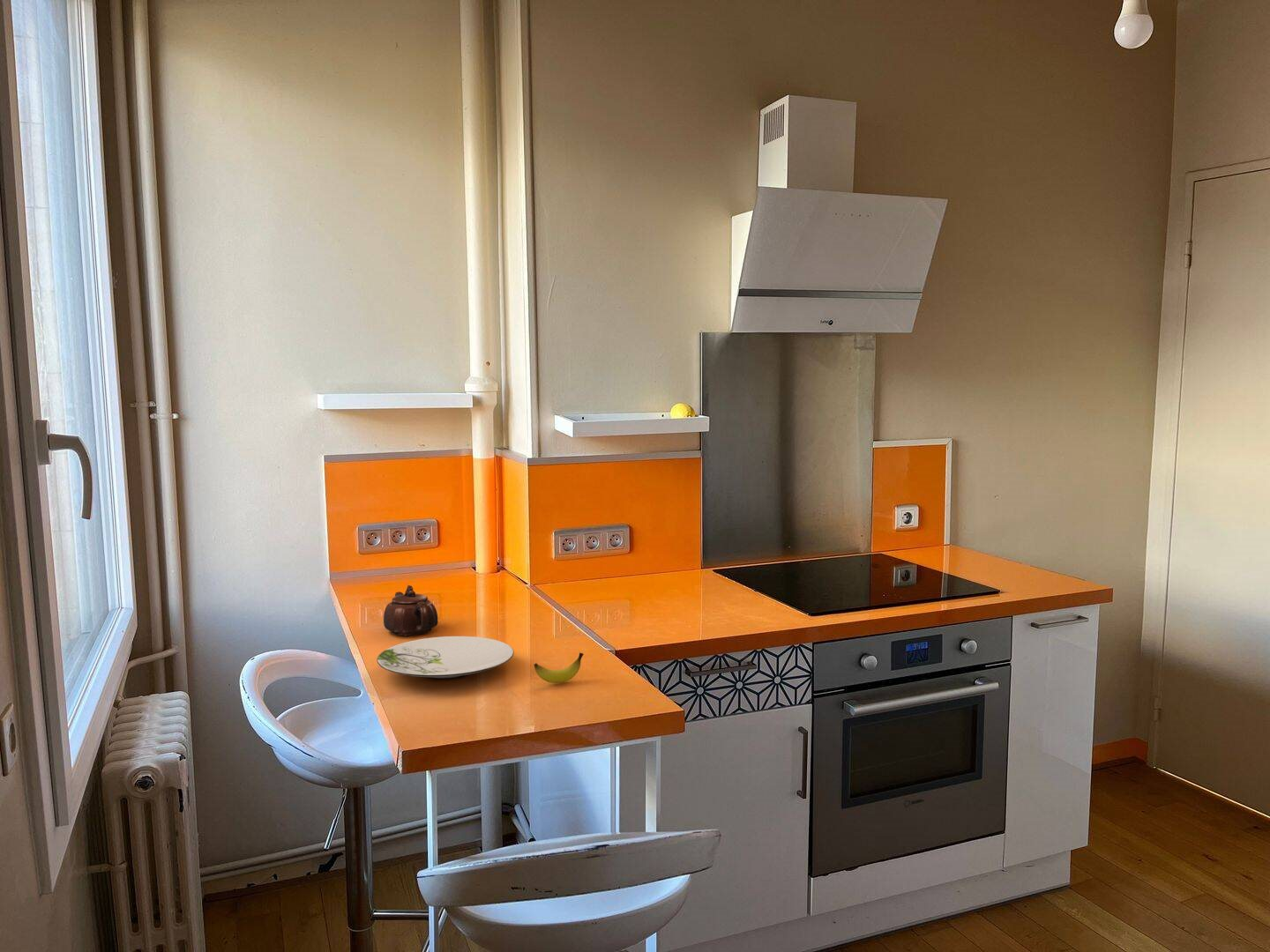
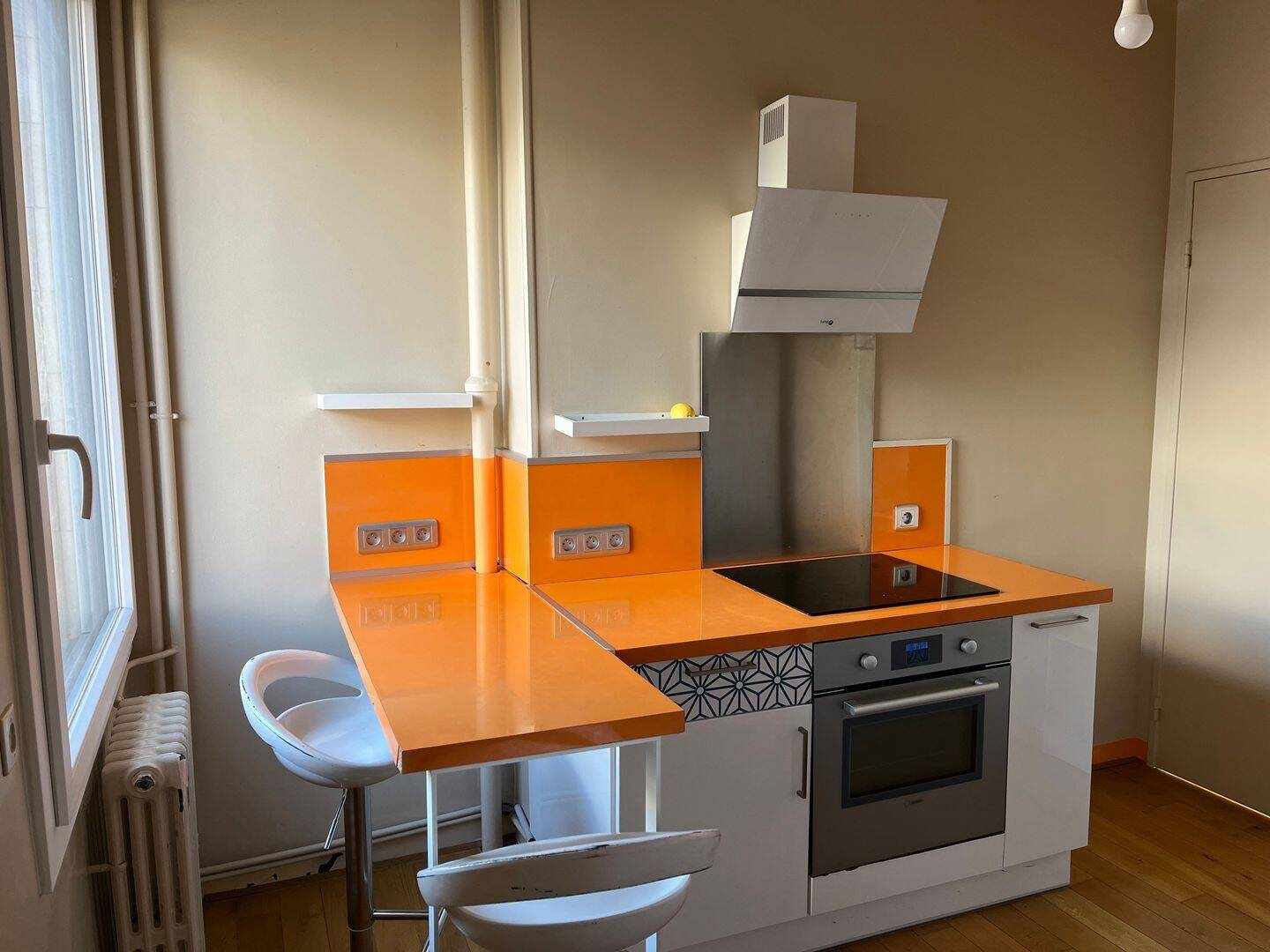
- banana (559, 670)
- plate (446, 662)
- teapot (410, 608)
